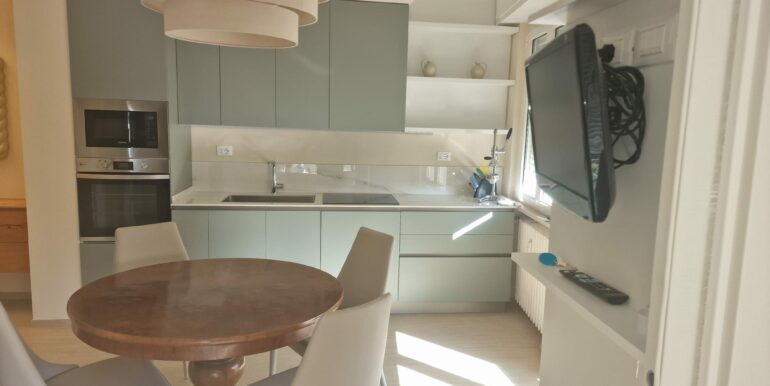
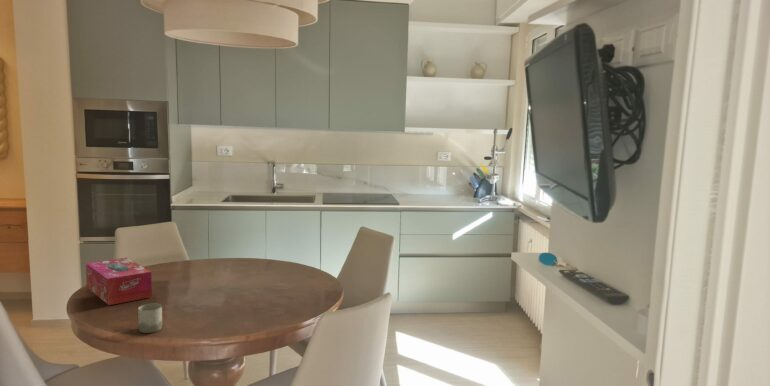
+ cup (148, 316)
+ tissue box (118, 279)
